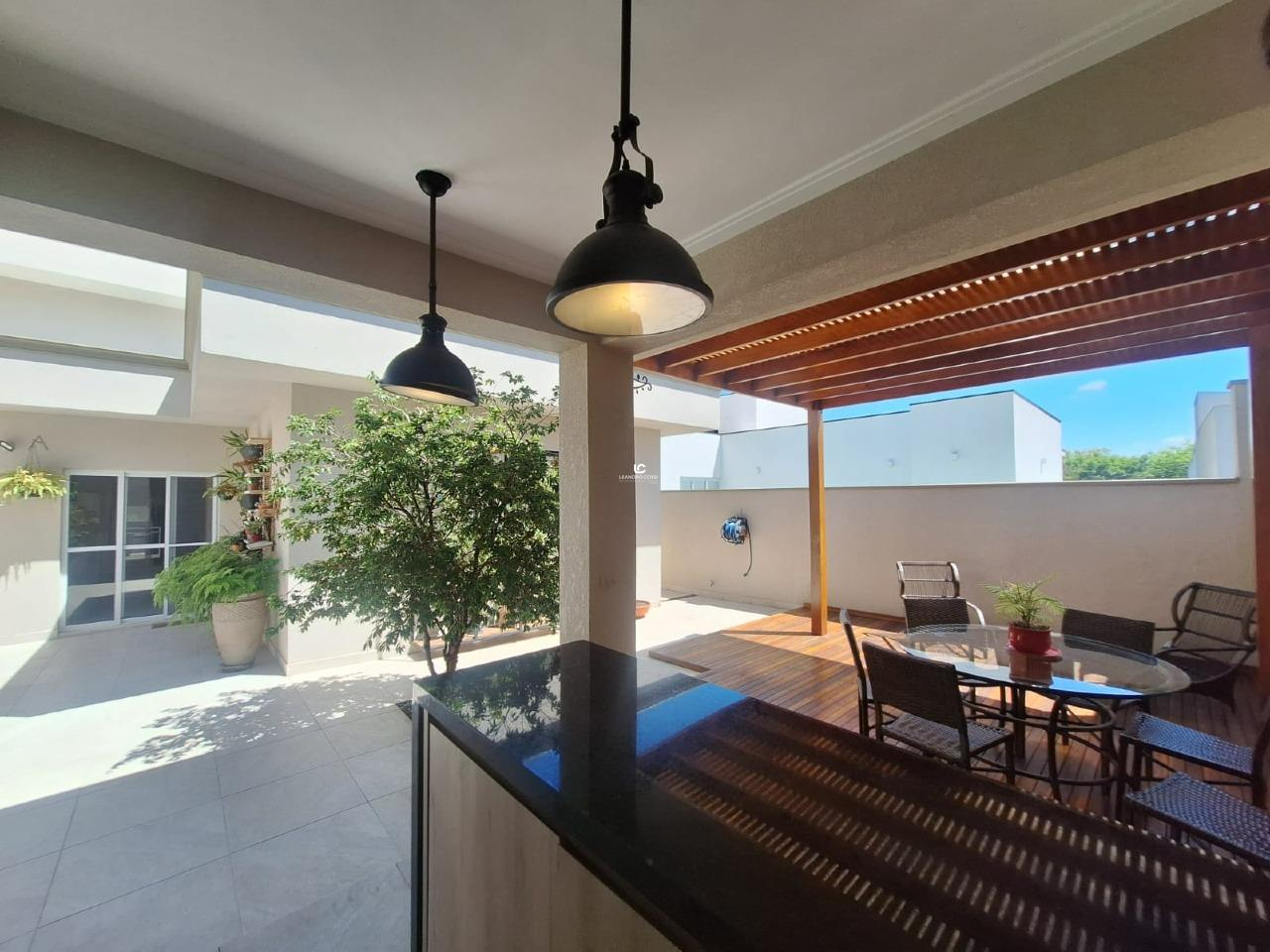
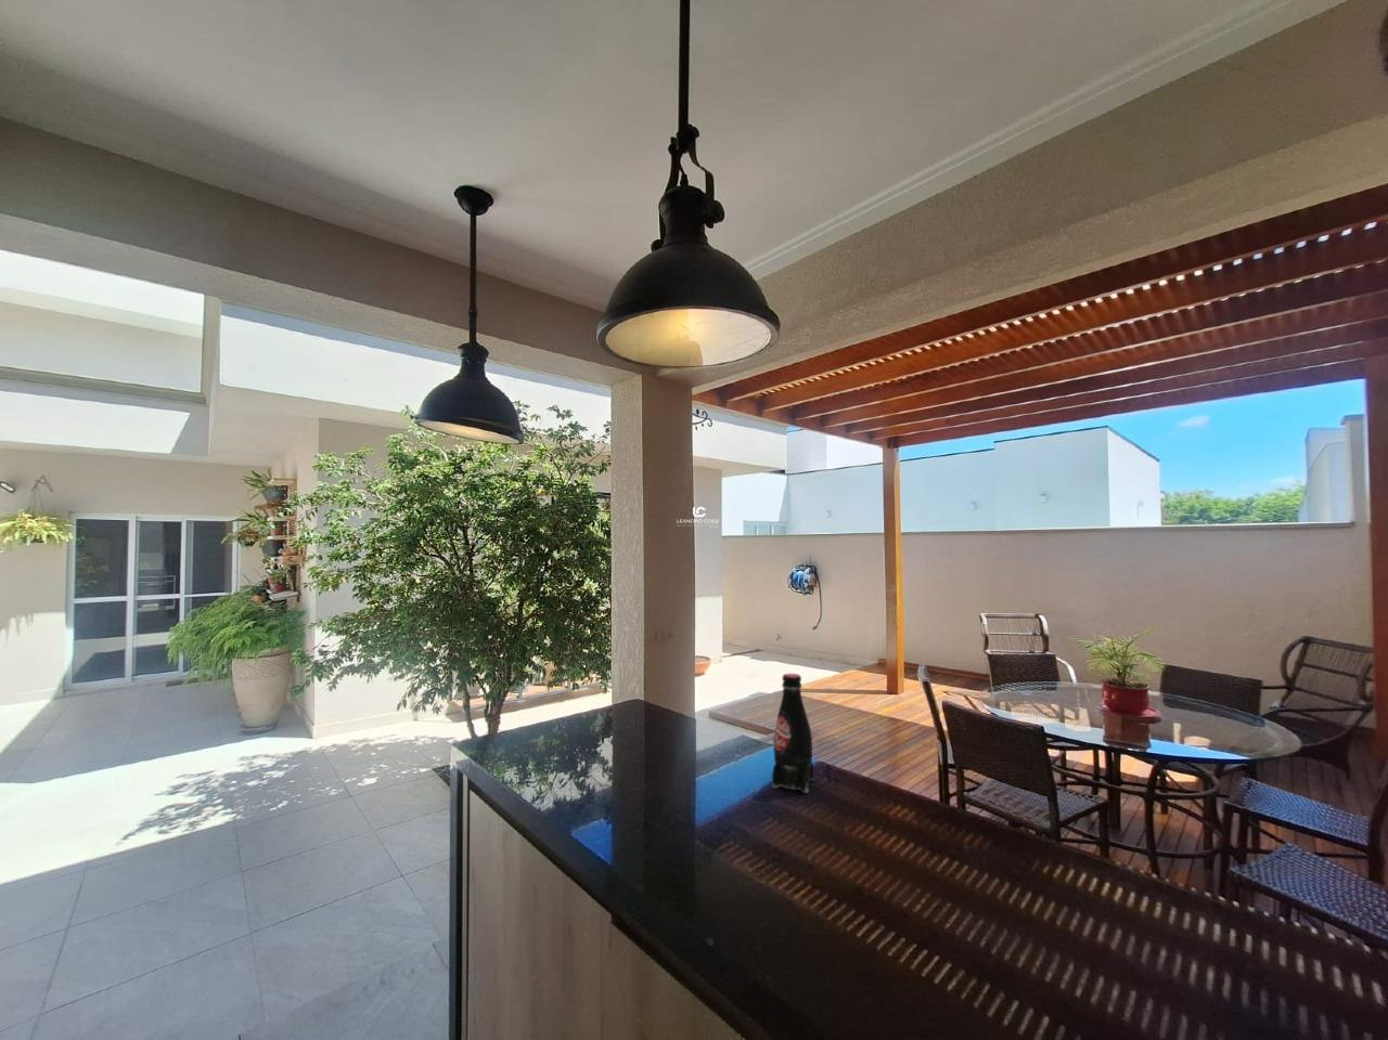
+ bottle (791, 728)
